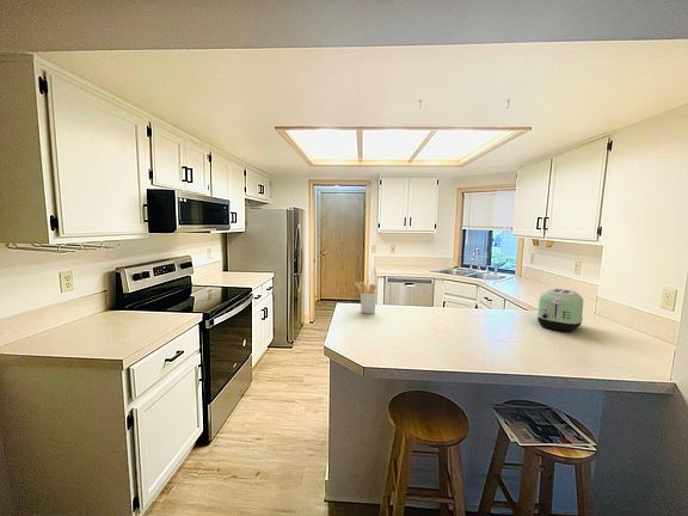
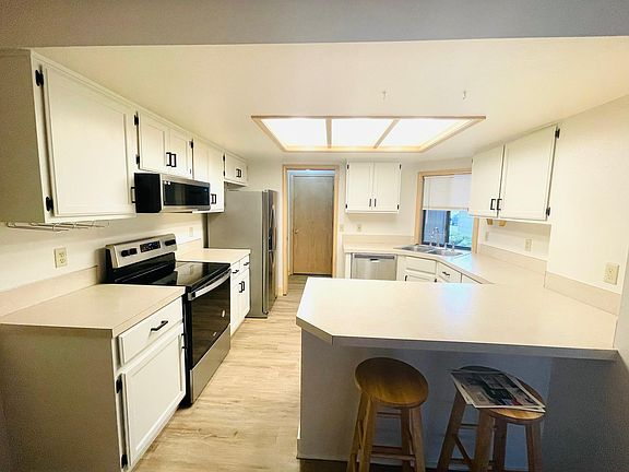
- utensil holder (364, 296)
- toaster (559, 308)
